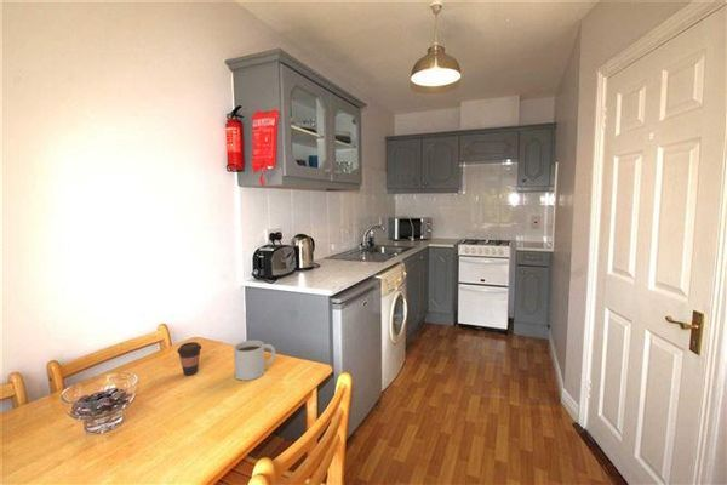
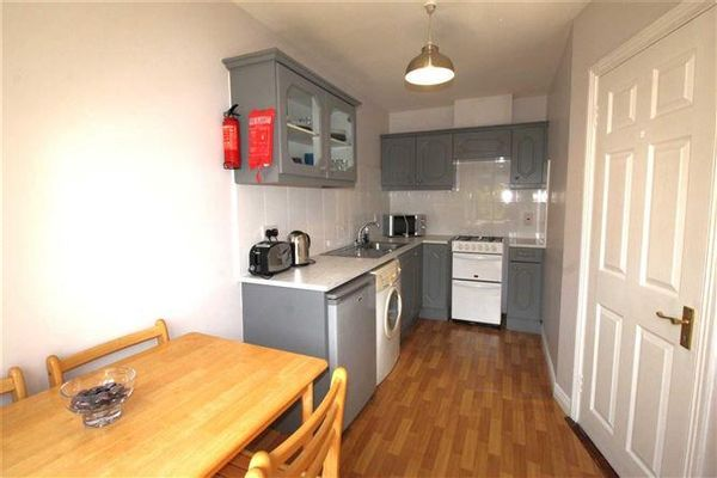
- mug (256, 358)
- coffee cup (189, 359)
